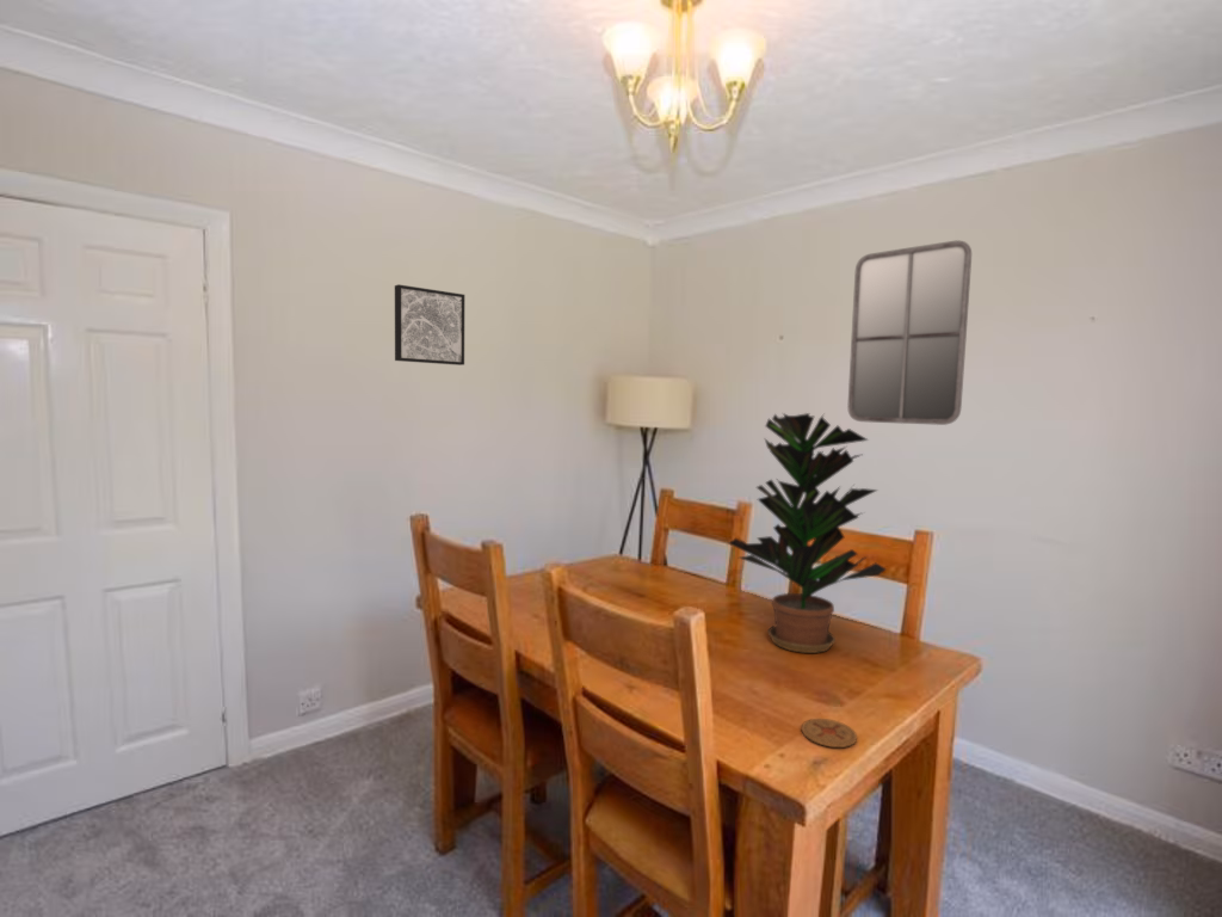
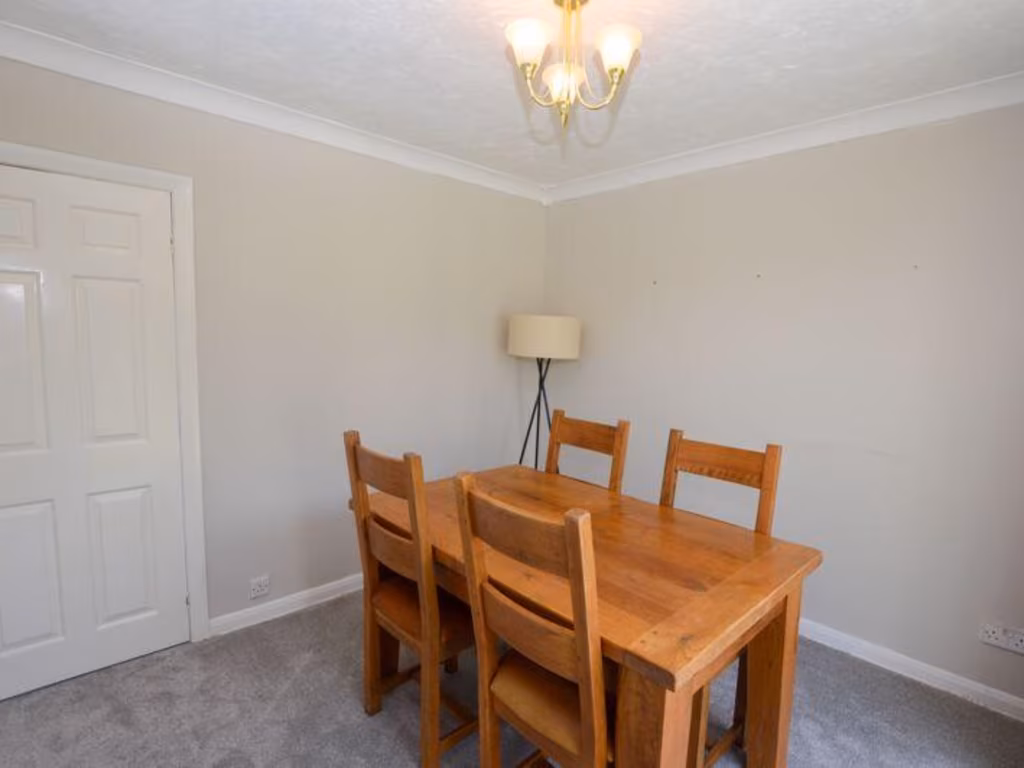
- potted plant (804, 527)
- home mirror (906, 336)
- wall art (431, 326)
- coaster (828, 732)
